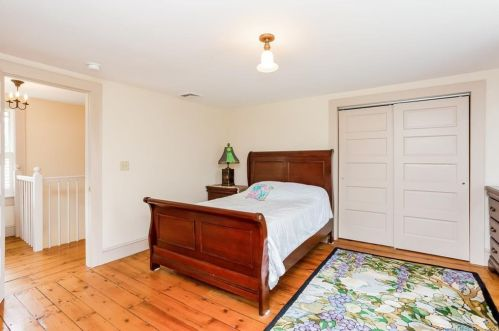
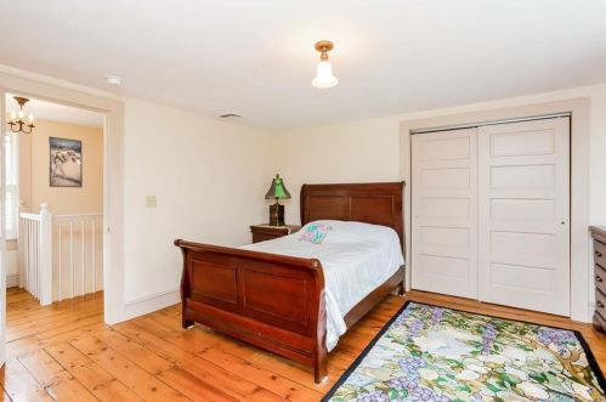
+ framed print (66, 163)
